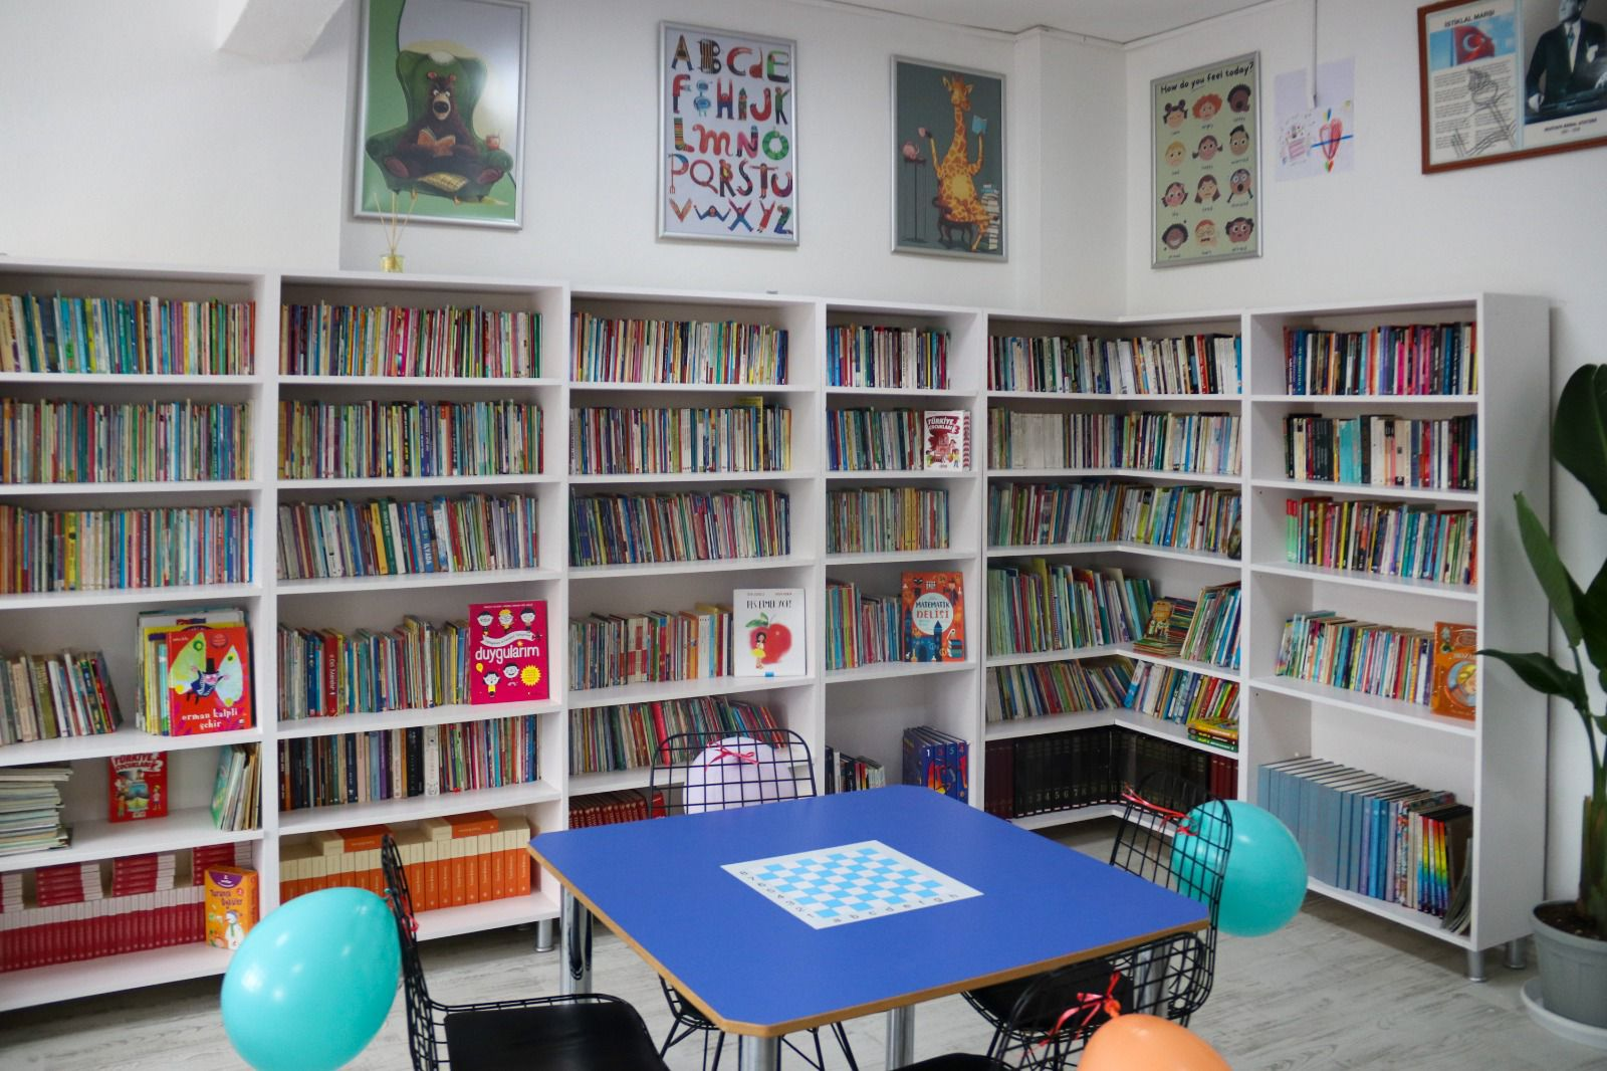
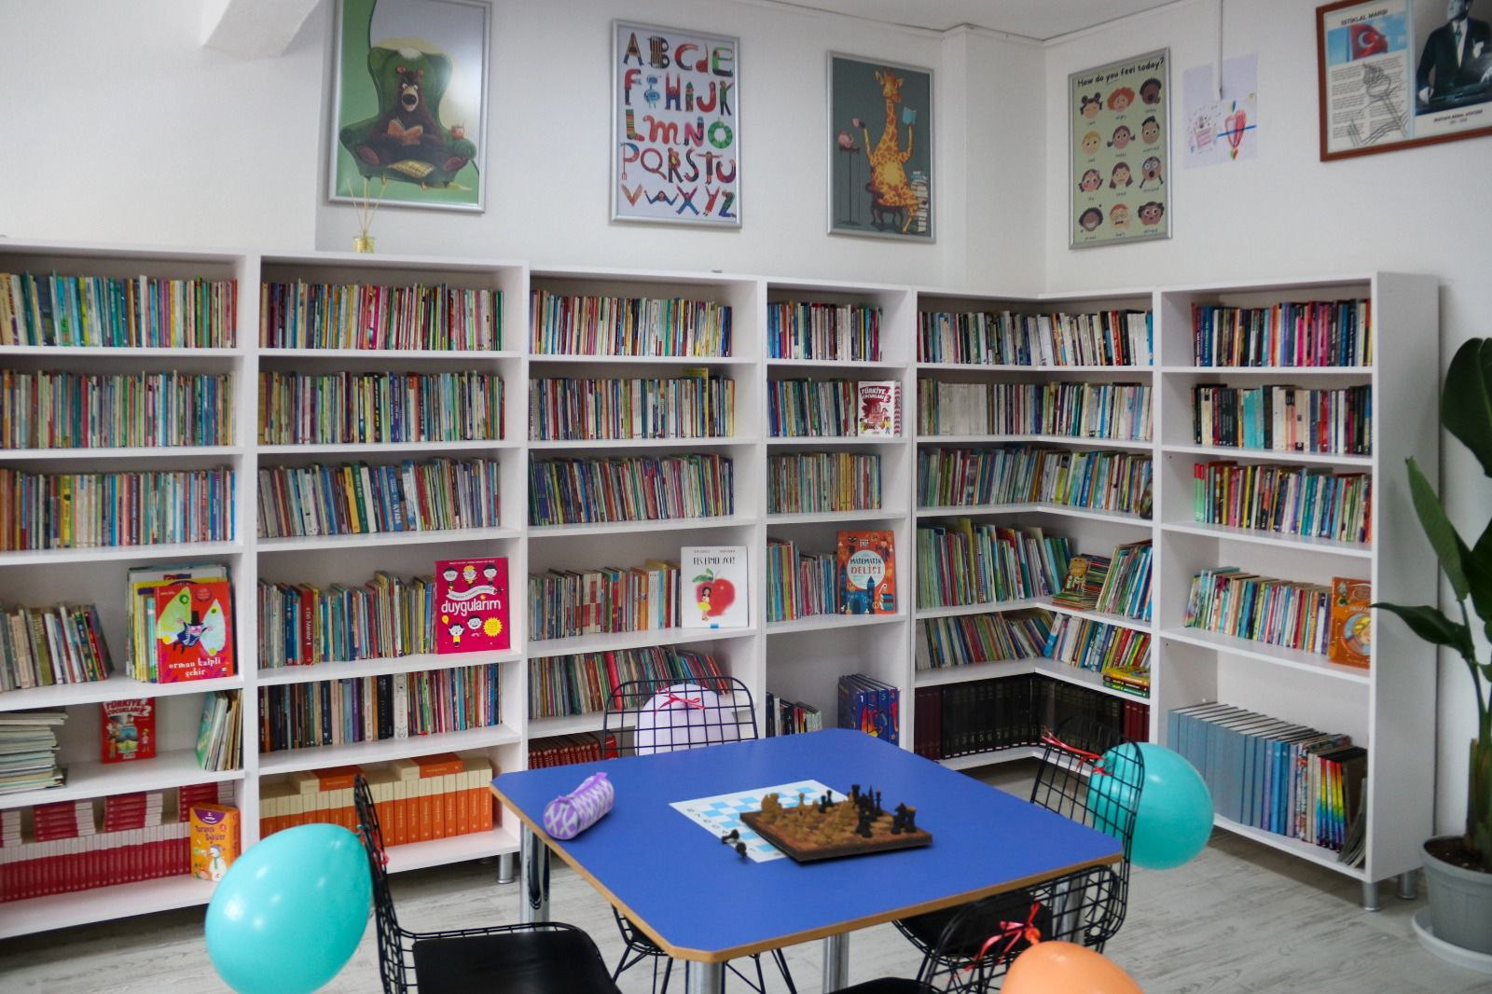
+ gameboard (831, 813)
+ pencil case (579, 804)
